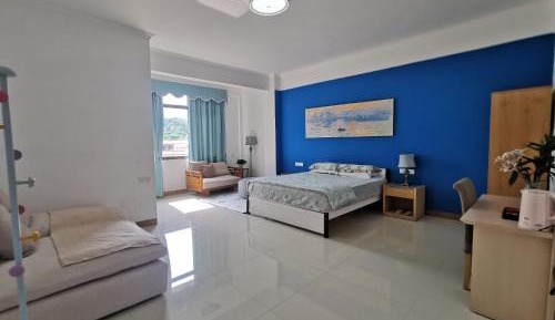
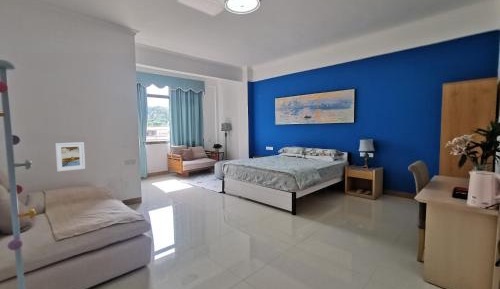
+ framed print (70, 156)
